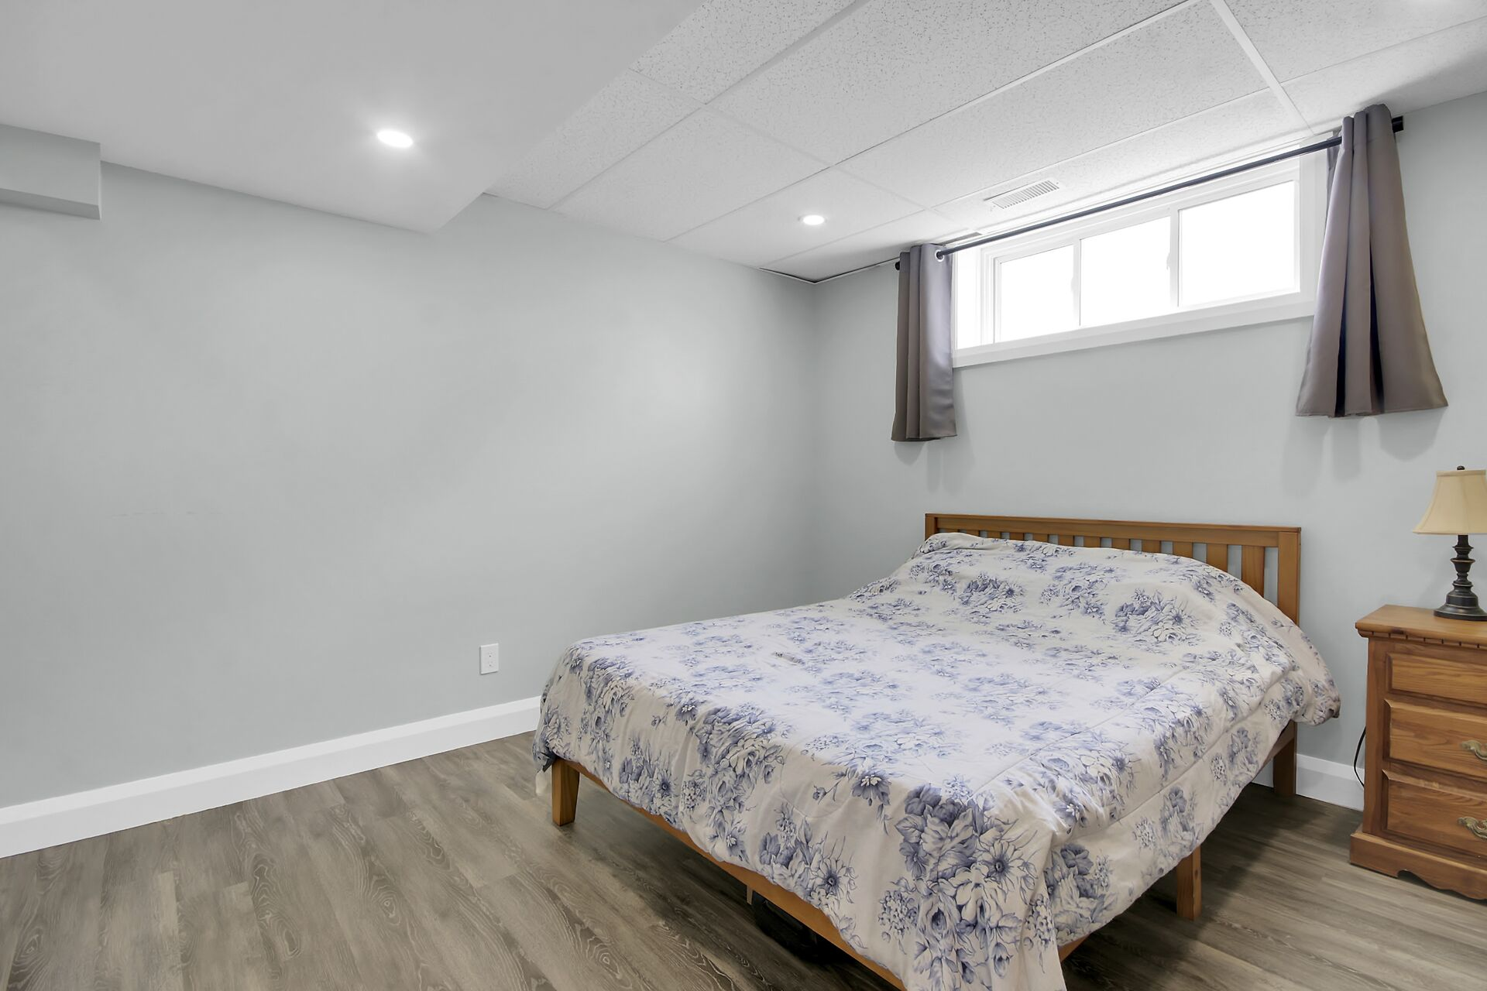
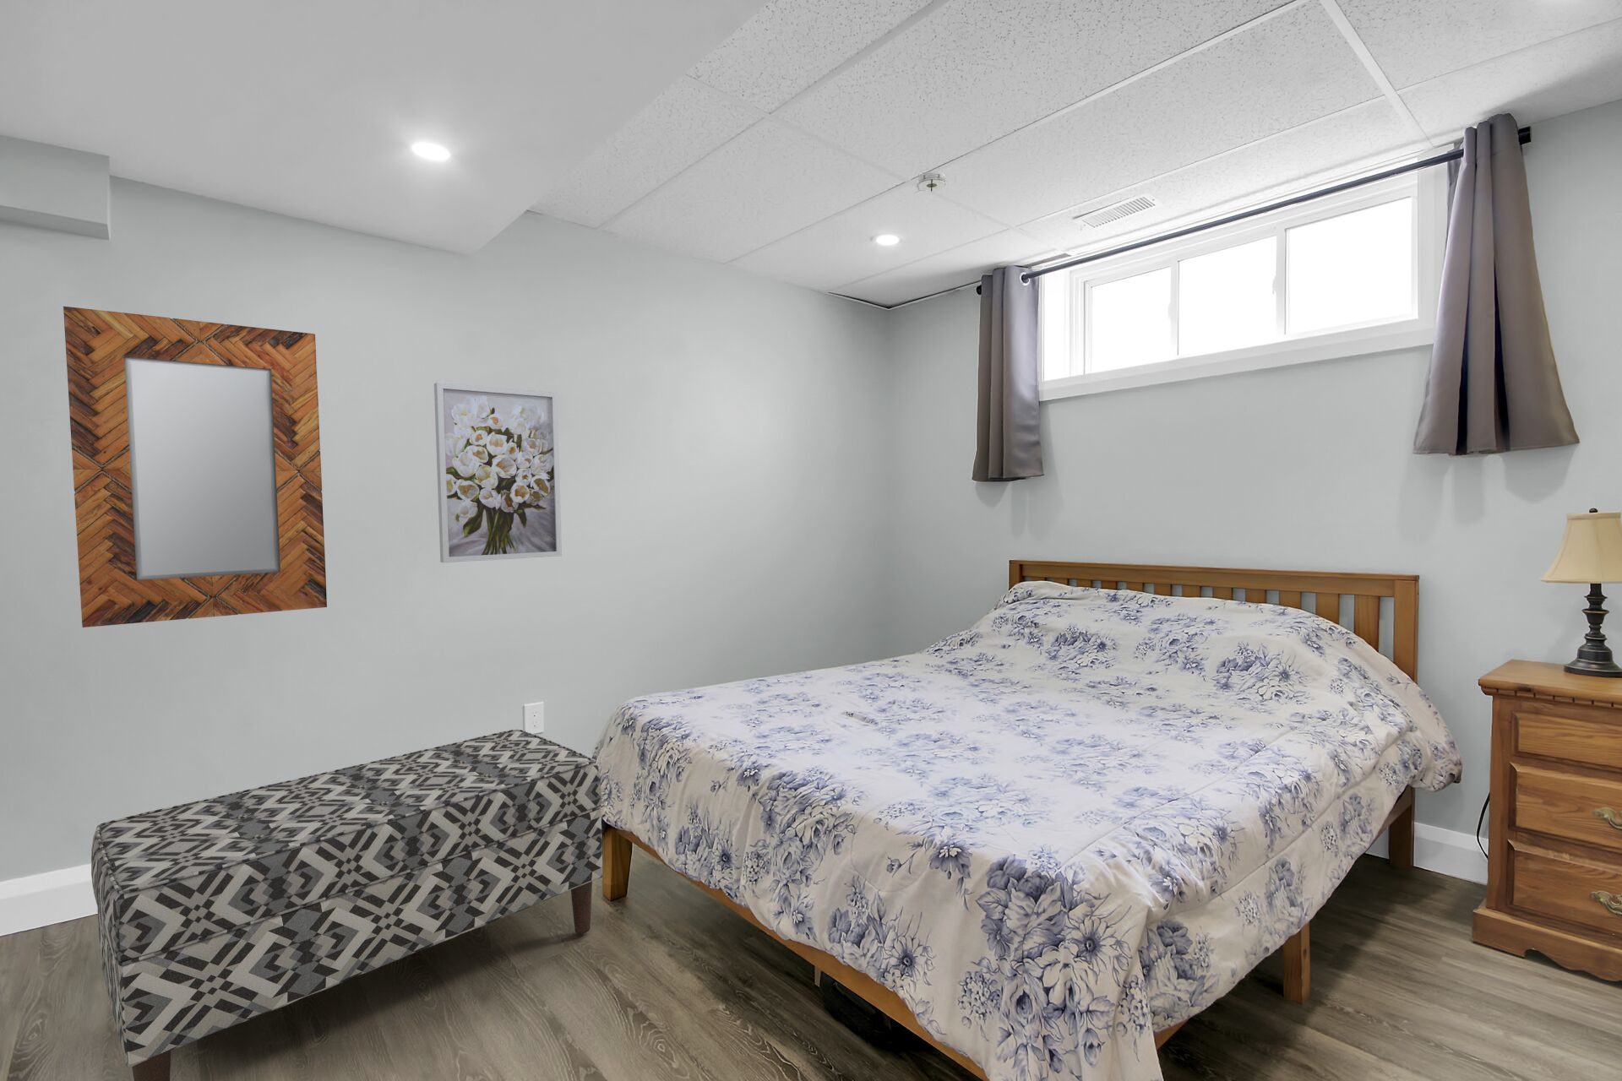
+ smoke detector (930, 181)
+ wall art (501, 474)
+ bench (375, 883)
+ home mirror (206, 471)
